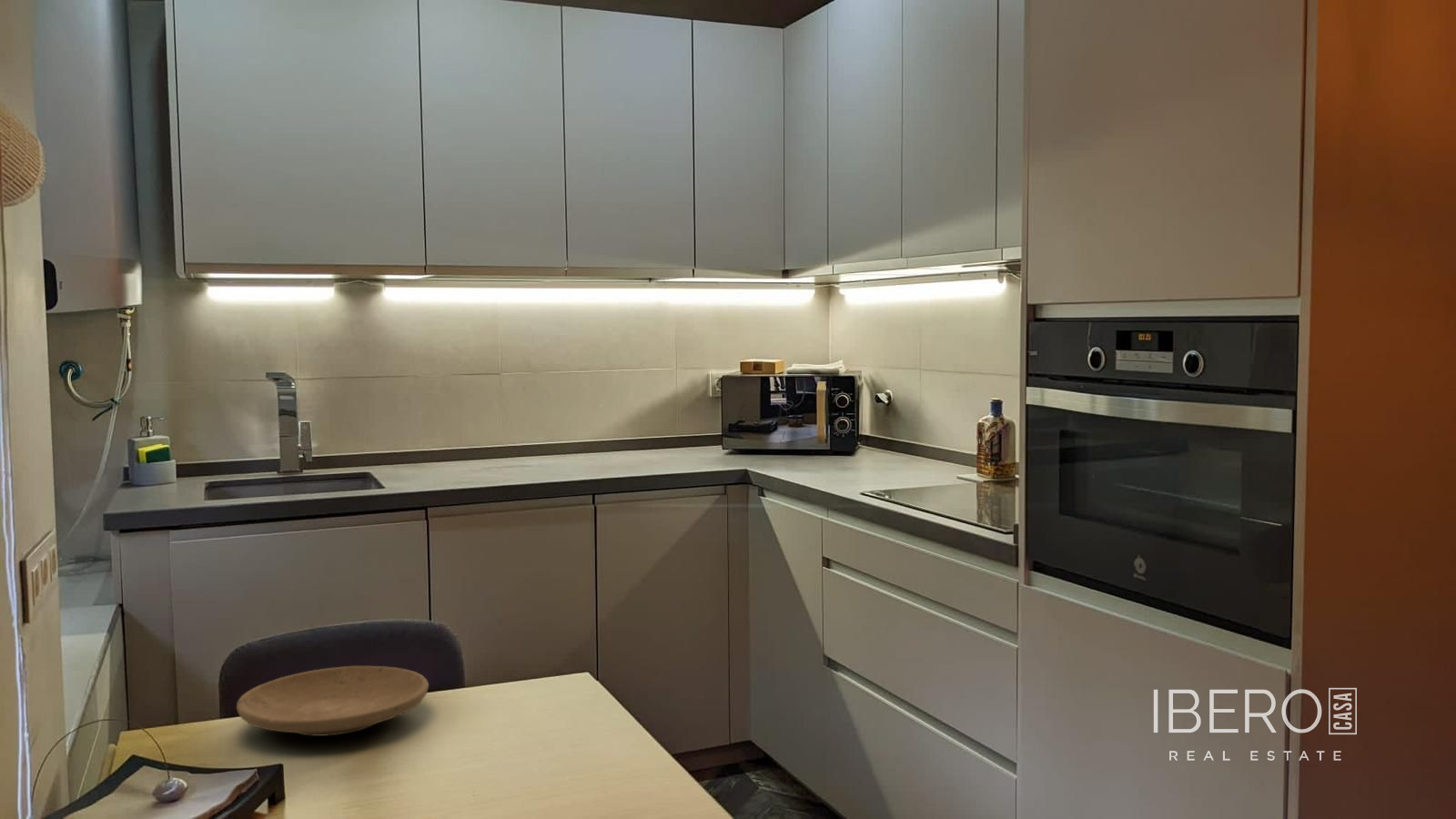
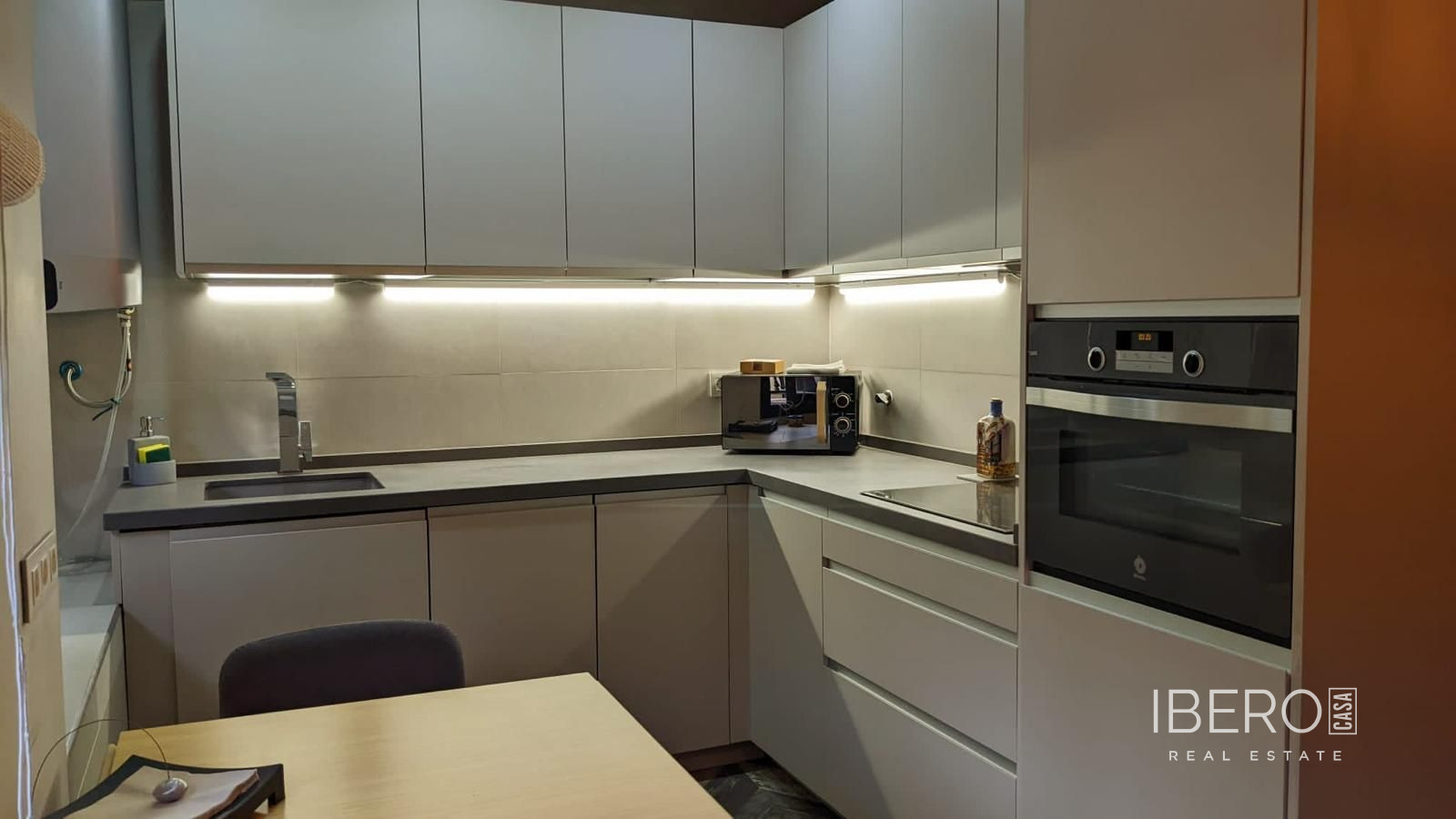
- plate (335, 705)
